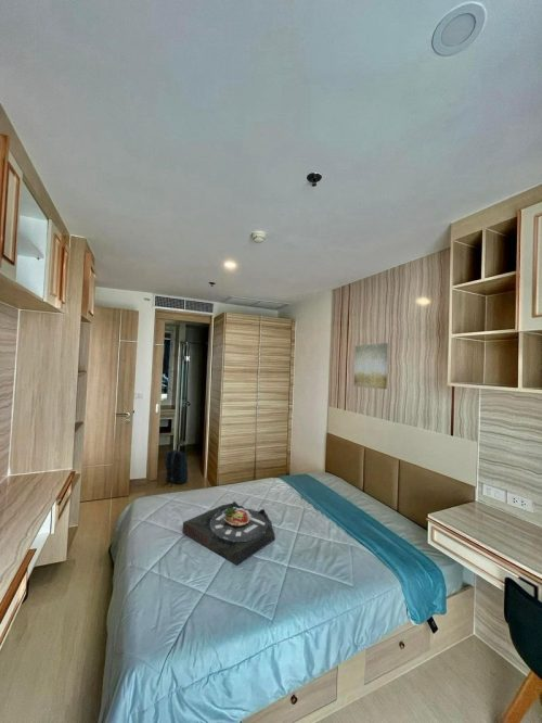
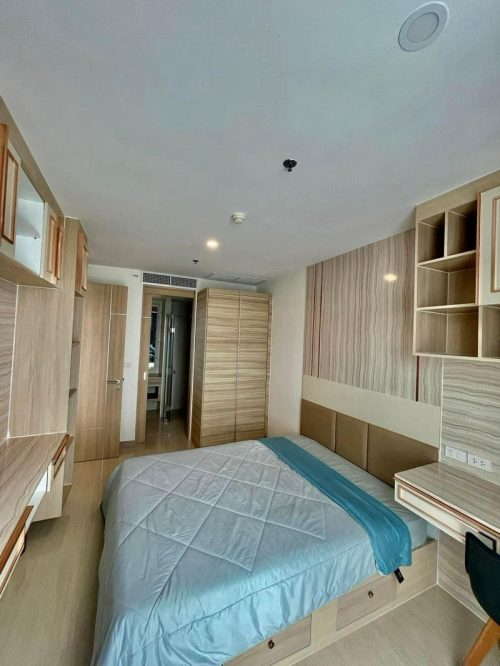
- serving tray (234, 520)
- wall art (370, 366)
- backpack (175, 466)
